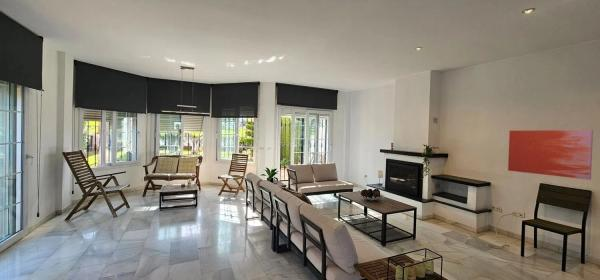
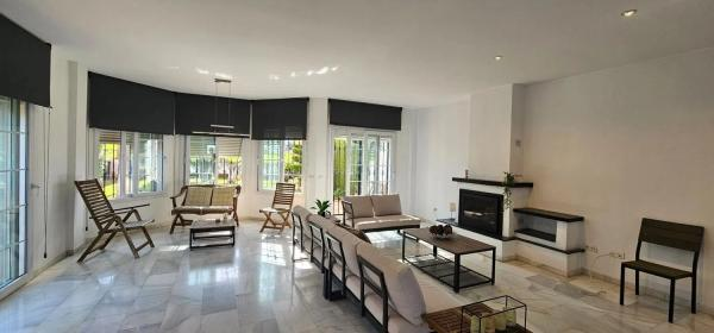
- wall art (546, 152)
